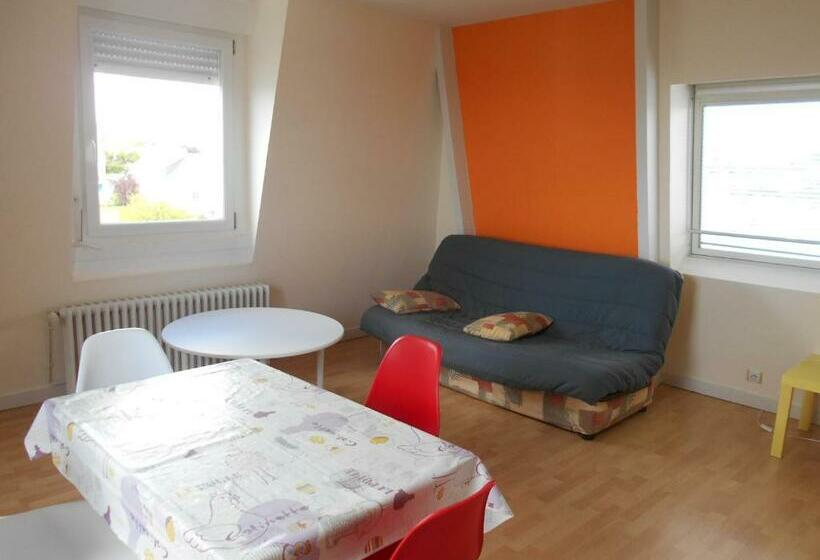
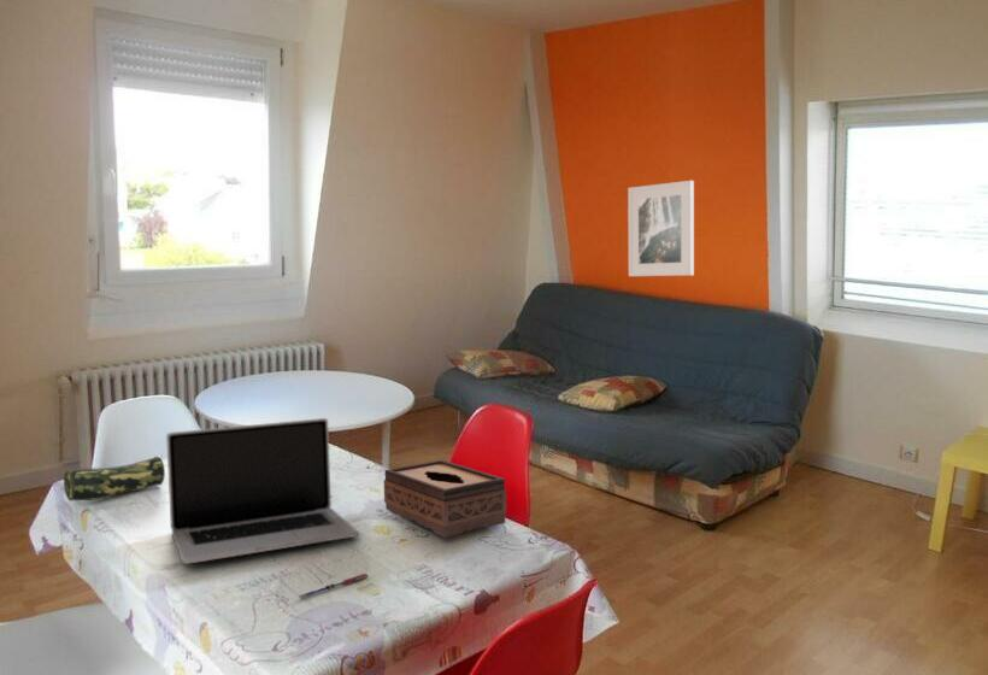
+ pen (334, 585)
+ tissue box (443, 495)
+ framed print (659, 230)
+ laptop (261, 485)
+ pencil case (117, 479)
